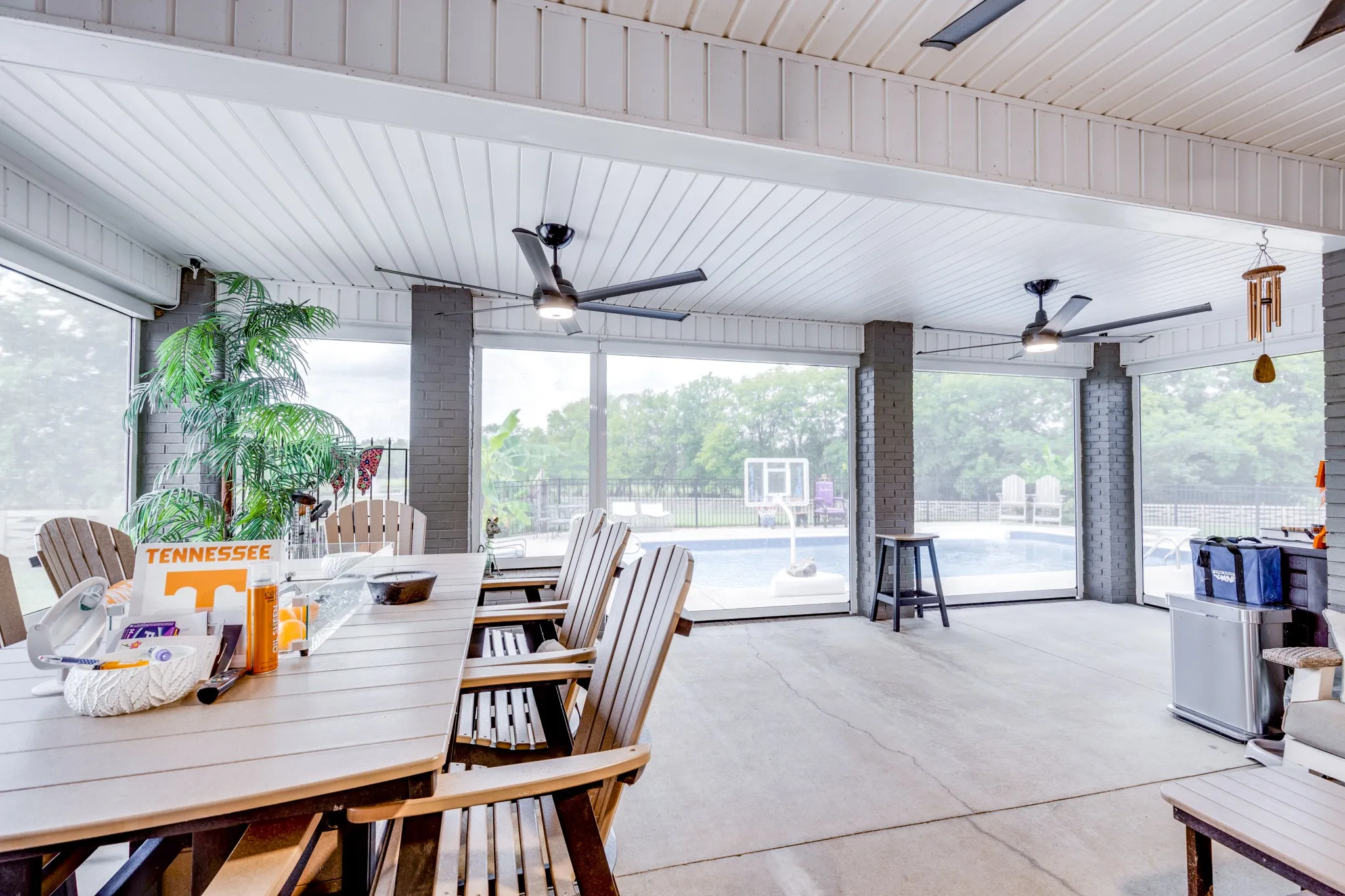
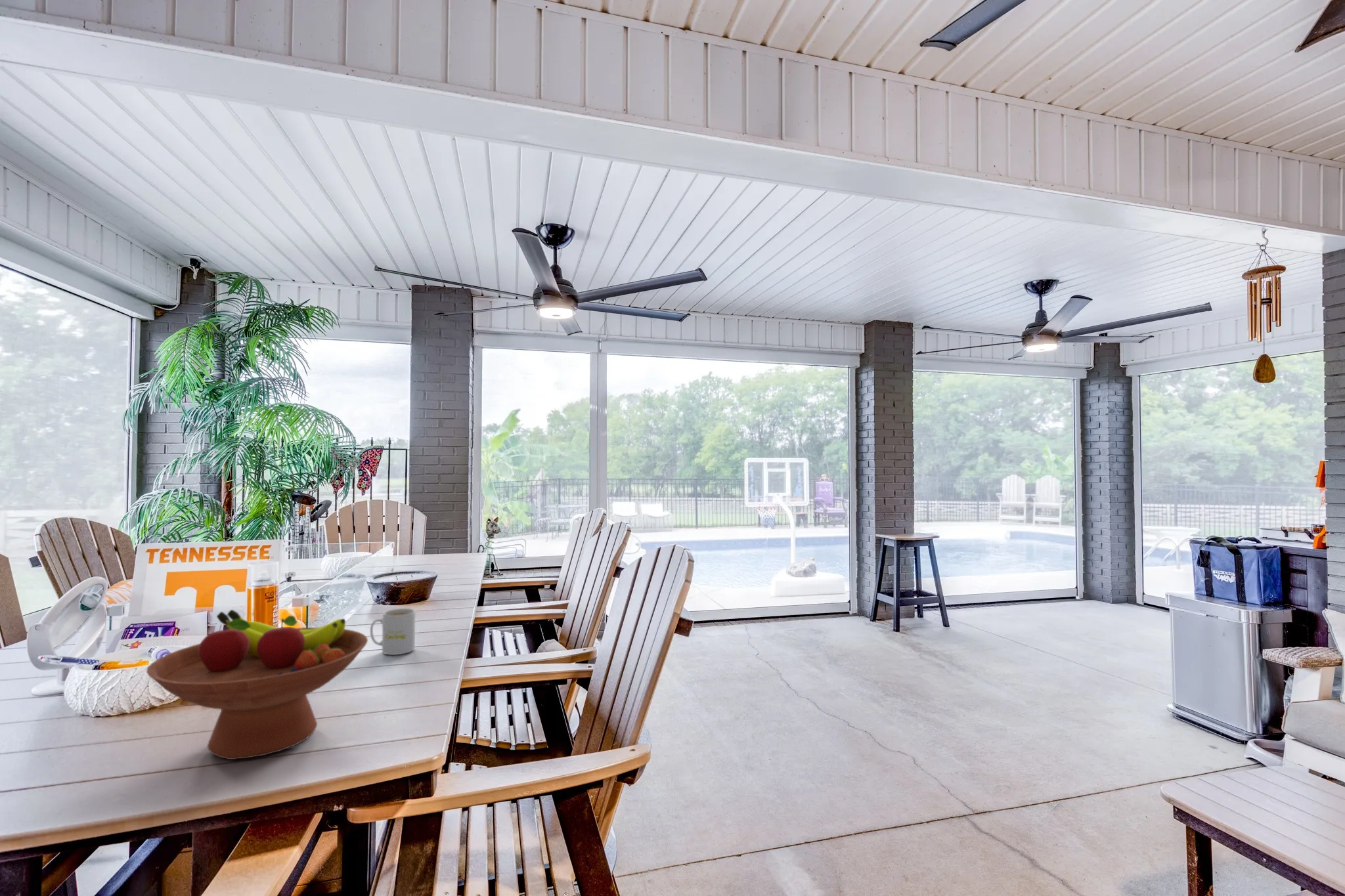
+ fruit bowl (265, 678)
+ mug (392, 631)
